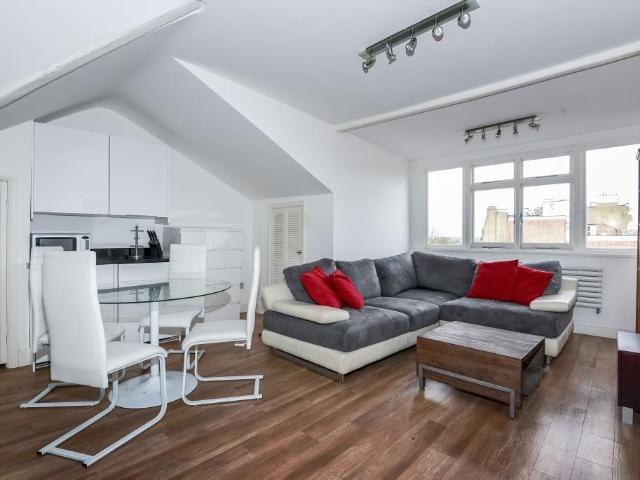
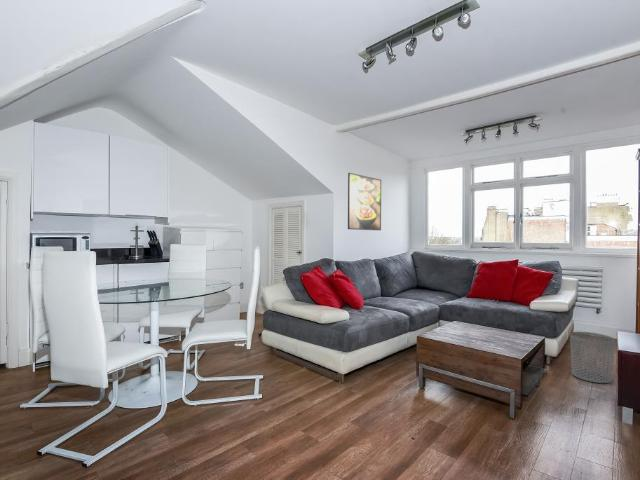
+ waste bin (591, 357)
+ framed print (365, 203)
